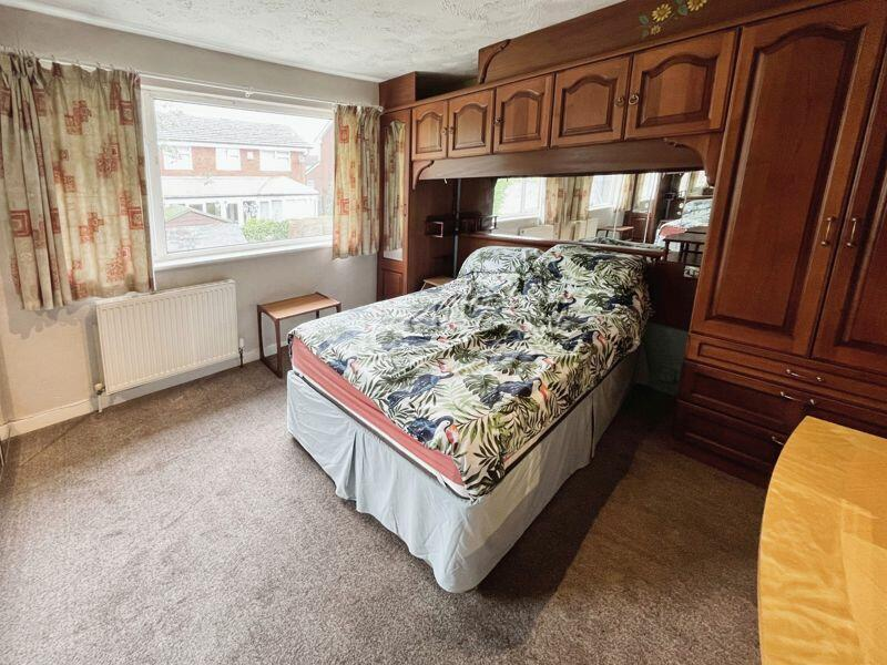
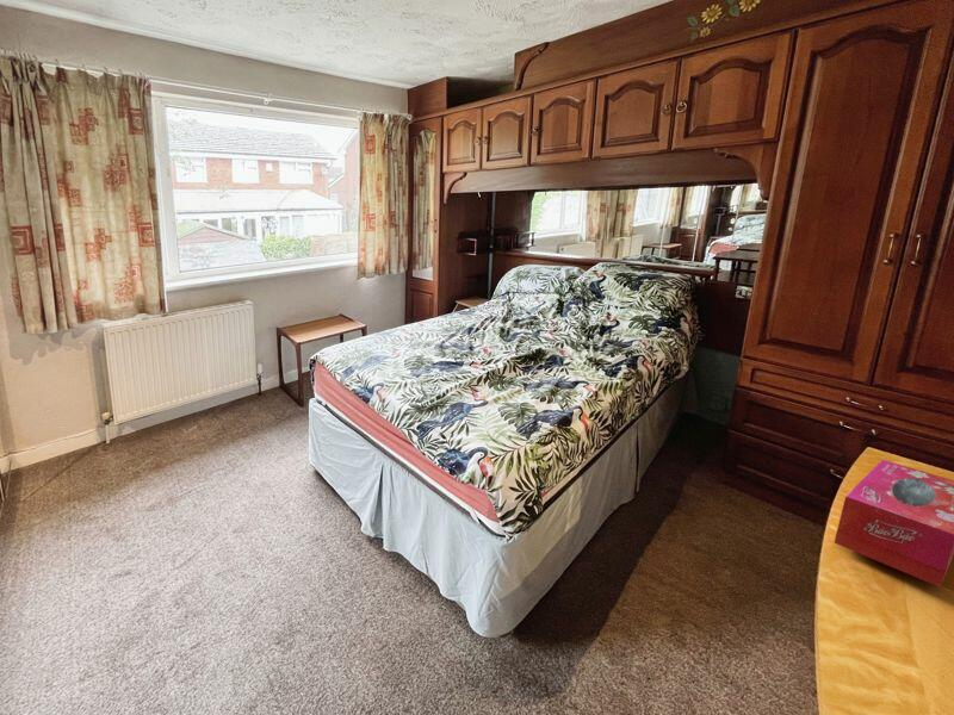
+ tissue box (906, 514)
